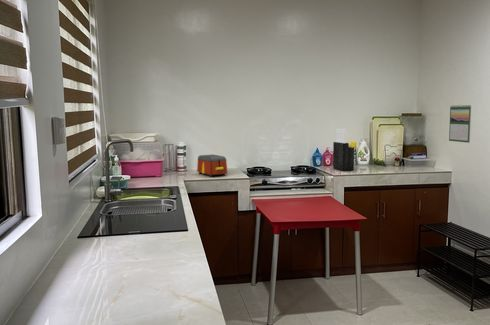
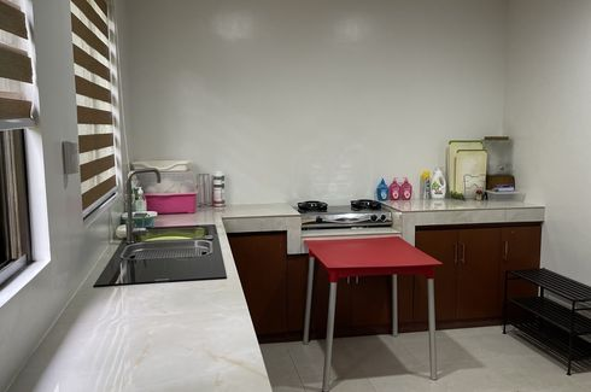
- knife block (344, 149)
- calendar (459, 123)
- toaster (212, 165)
